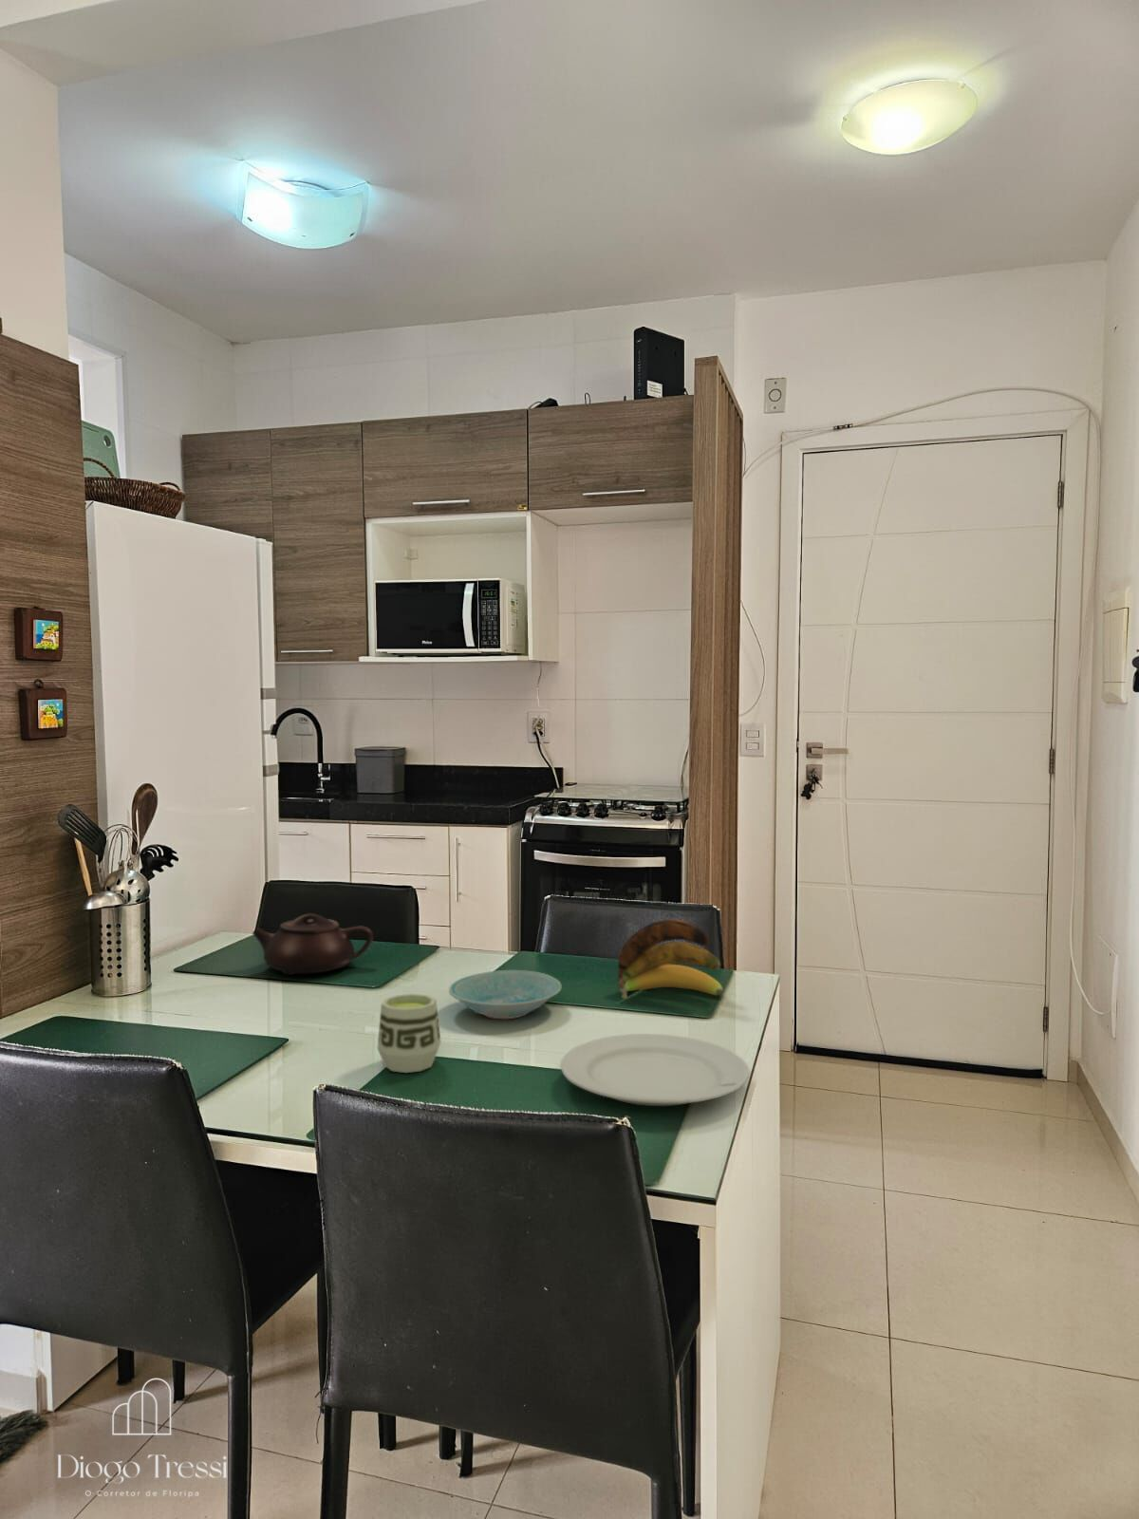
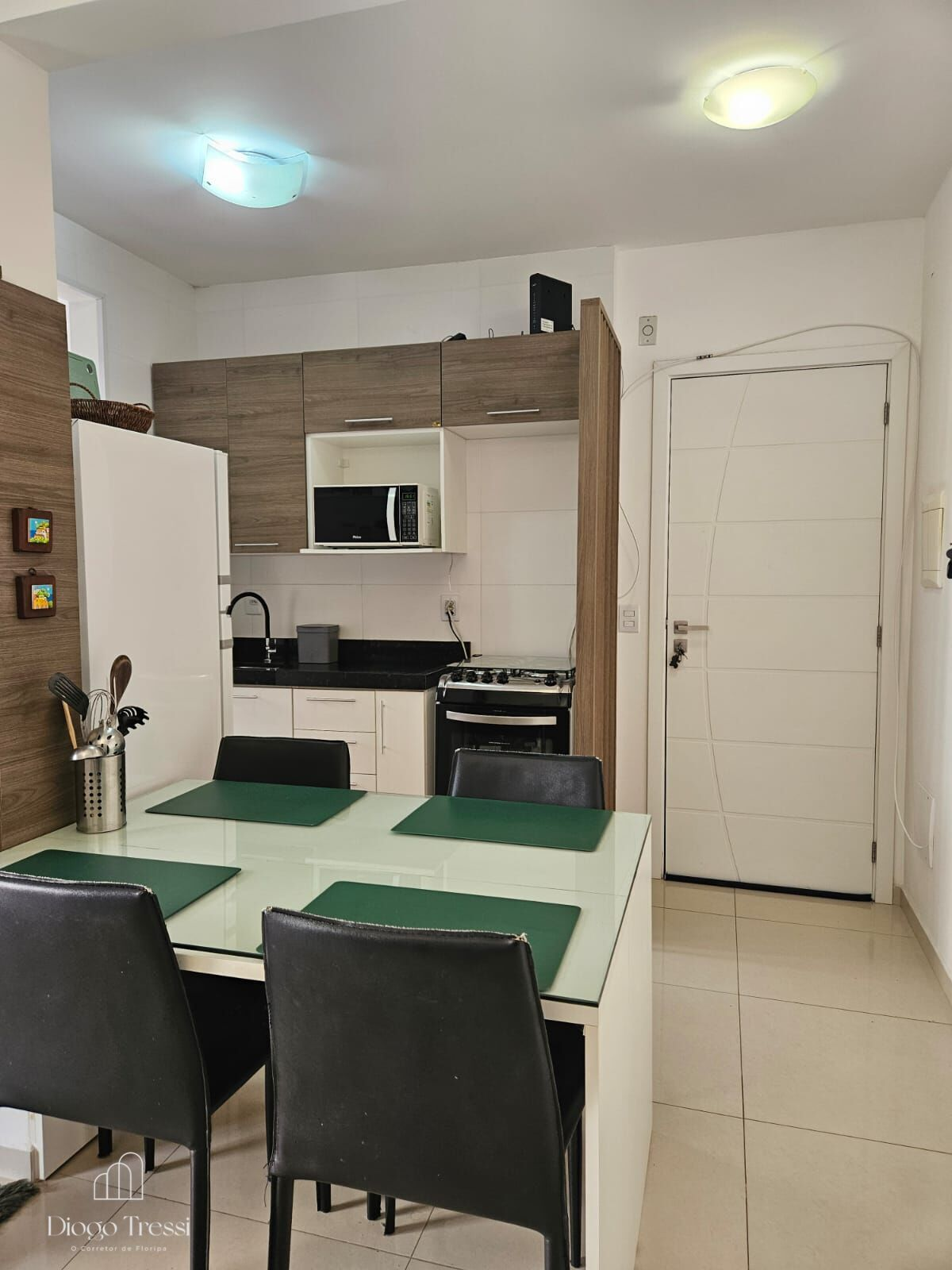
- chinaware (654, 1073)
- banana (671, 957)
- cup (409, 1032)
- teapot (311, 941)
- bowl (505, 998)
